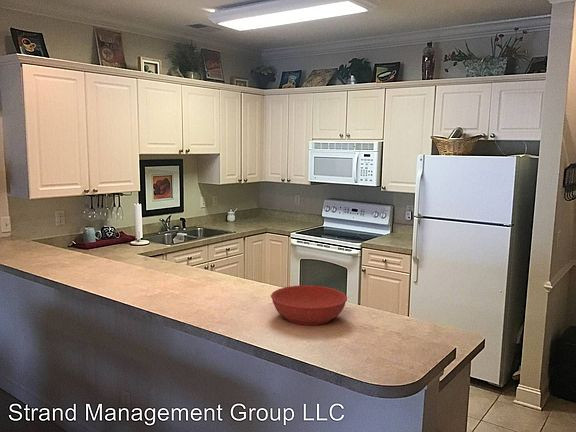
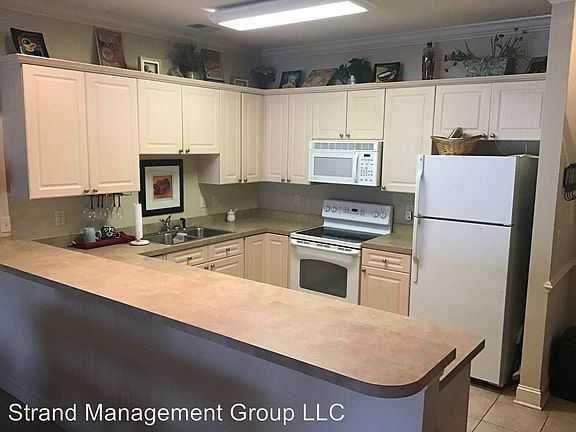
- bowl (308, 306)
